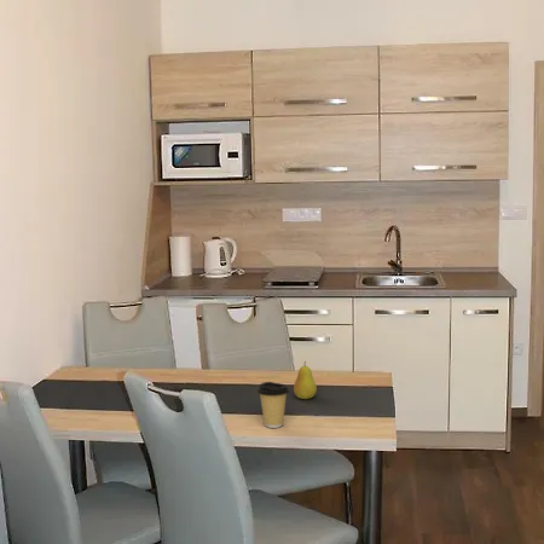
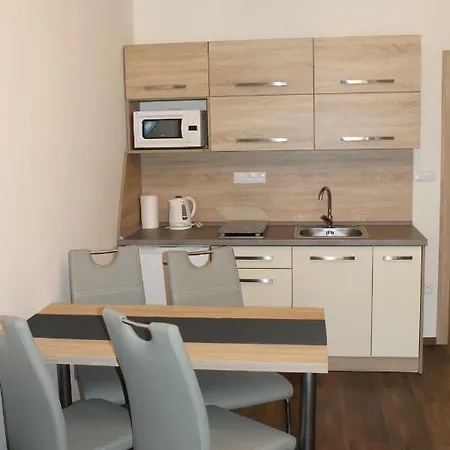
- coffee cup (273, 405)
- fruit (305, 378)
